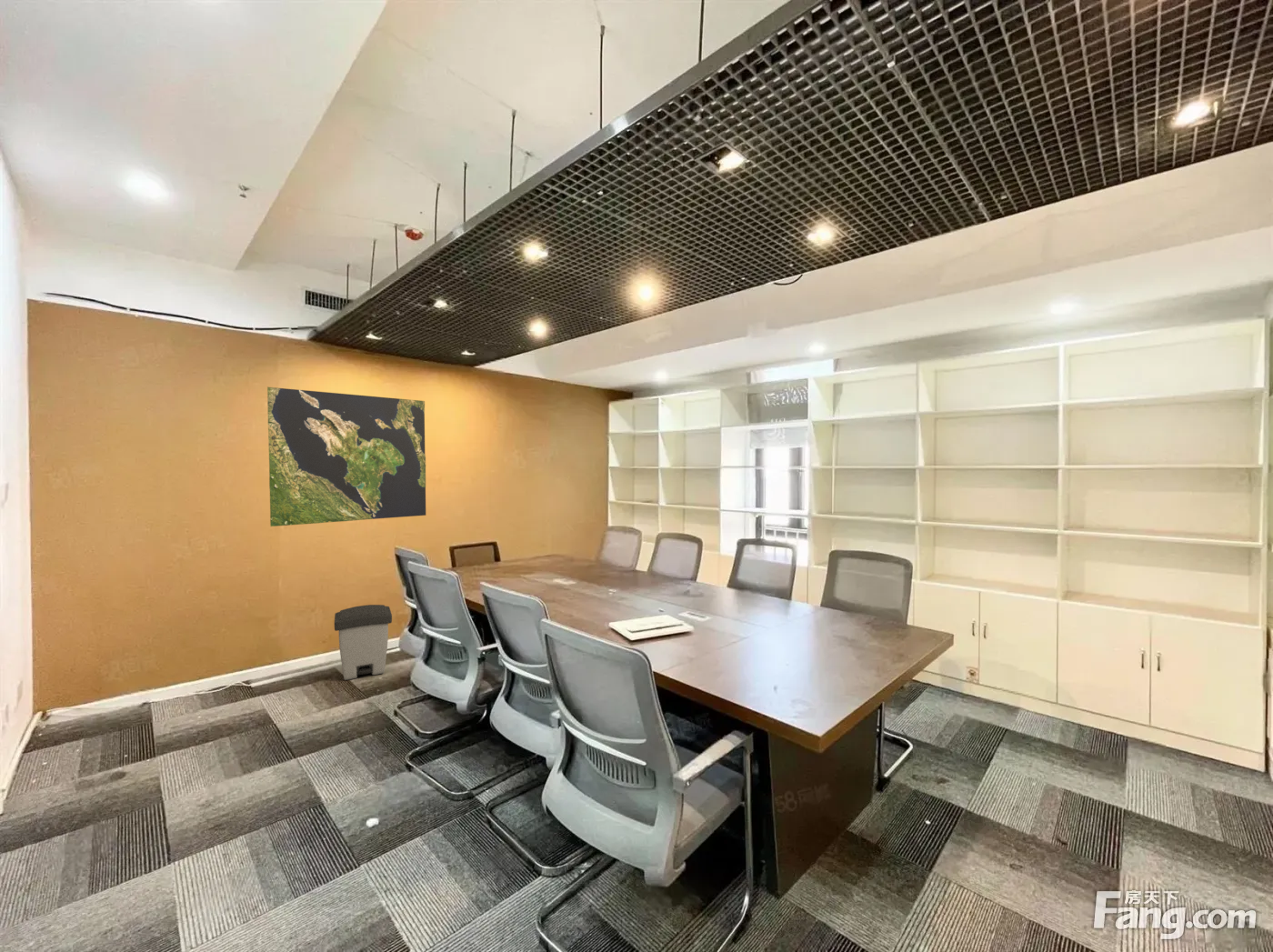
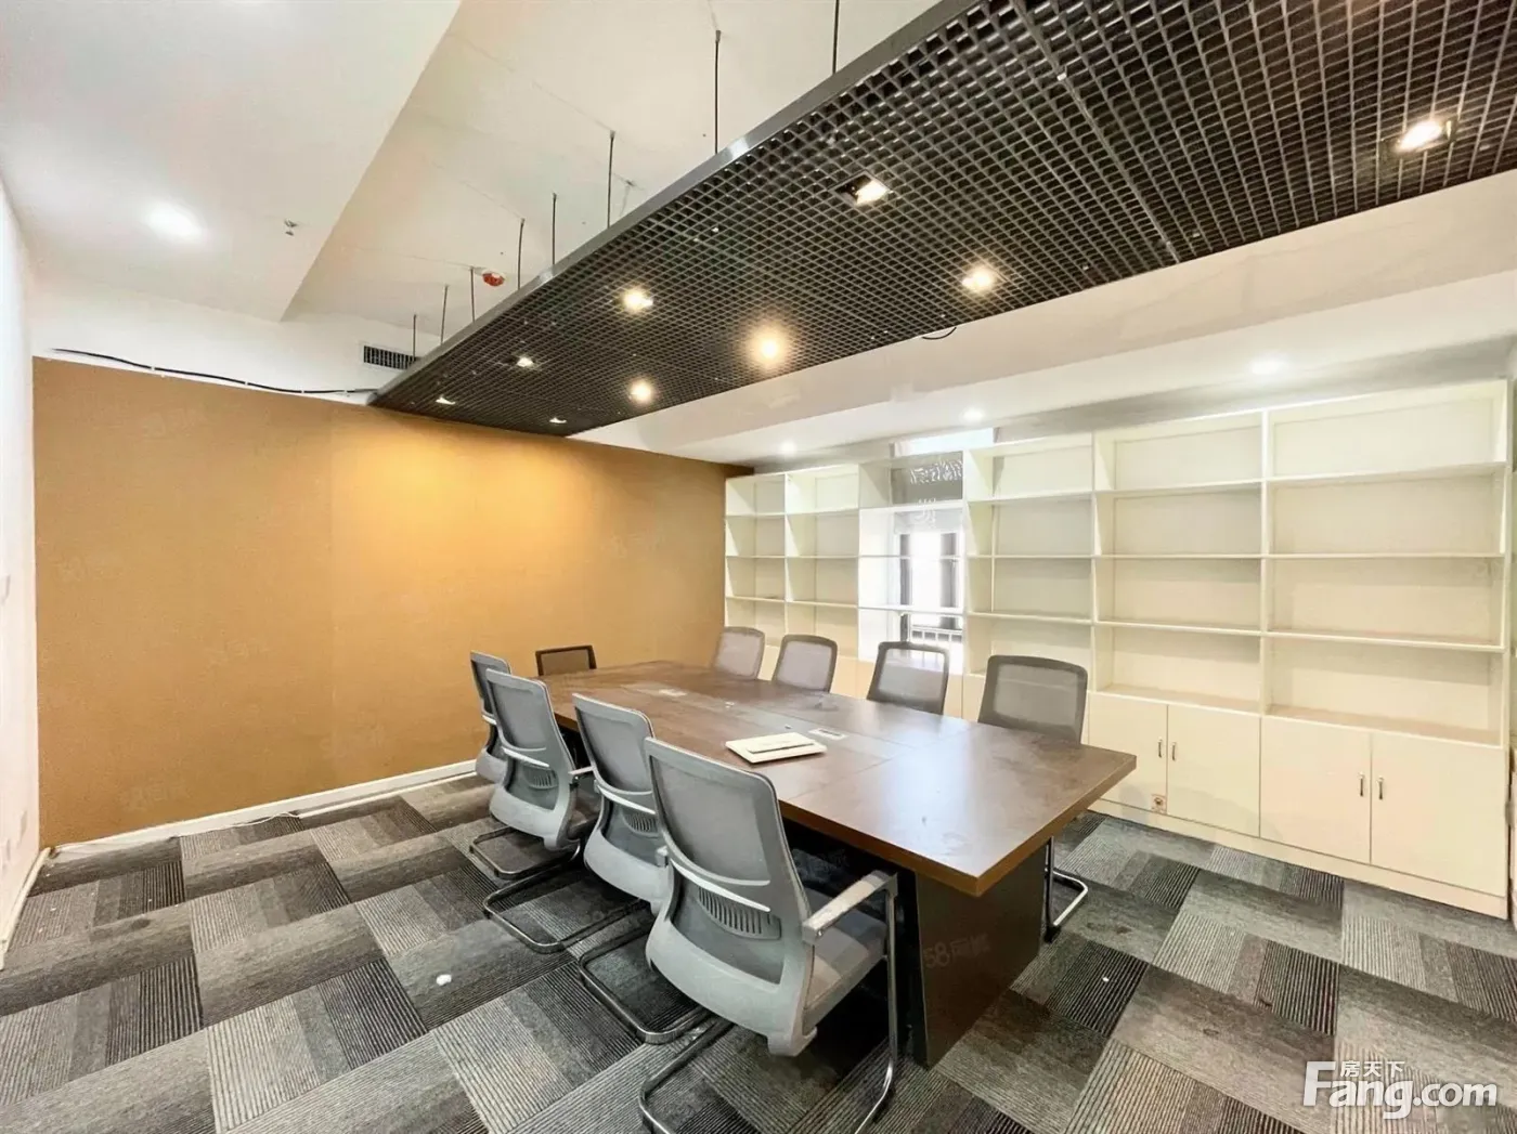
- world map (355, 457)
- trash can (363, 640)
